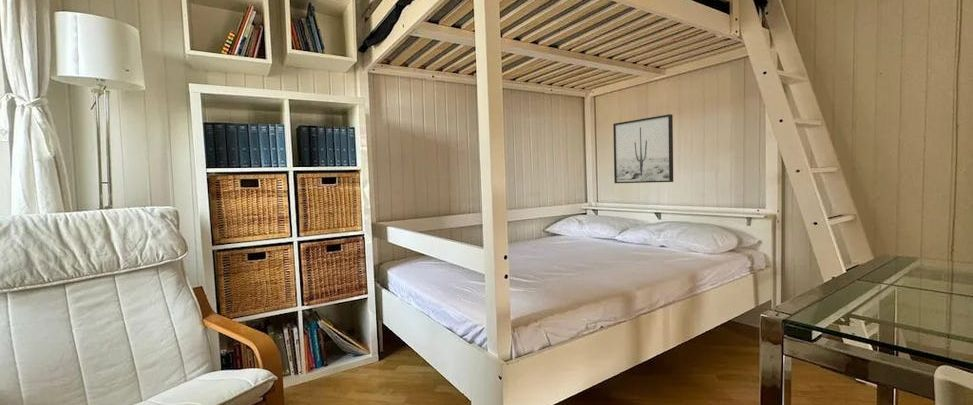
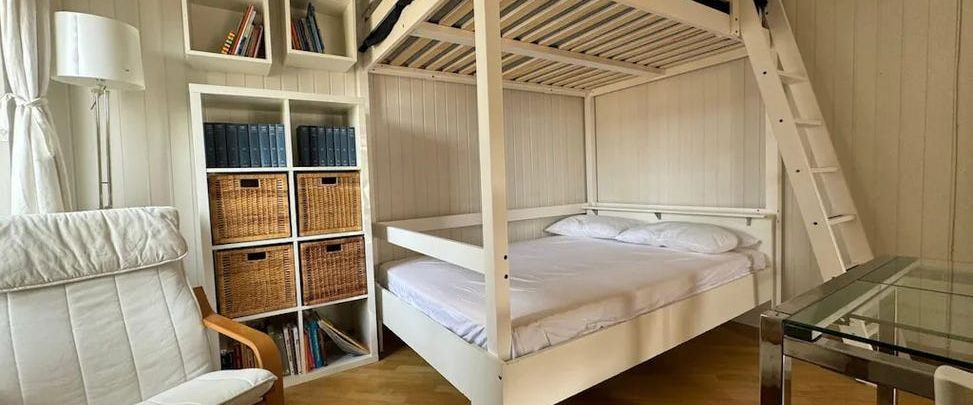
- wall art (641, 151)
